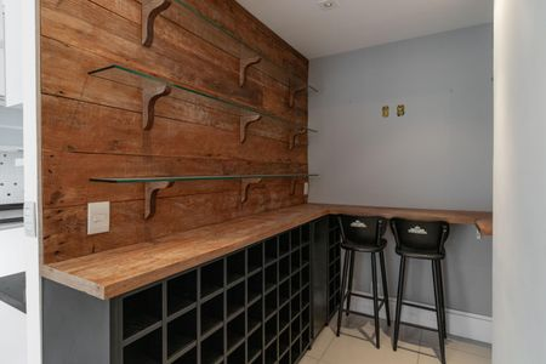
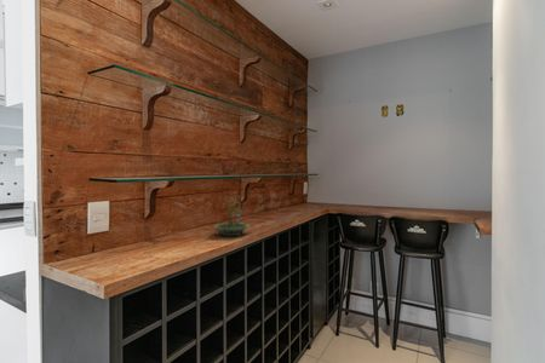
+ terrarium (230, 206)
